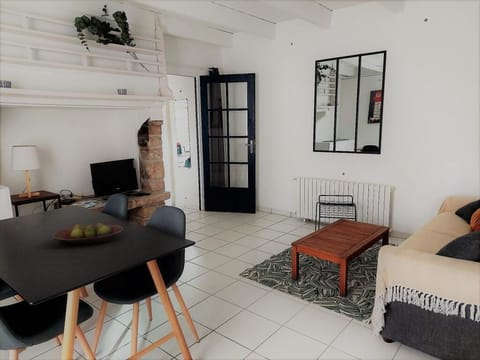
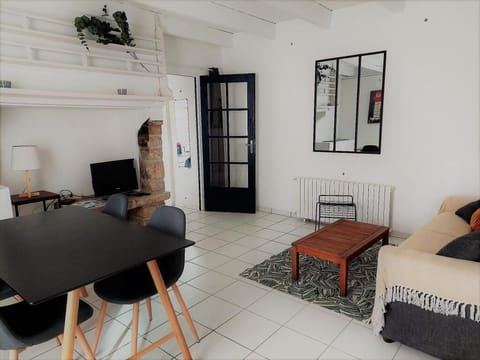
- fruit bowl (88, 232)
